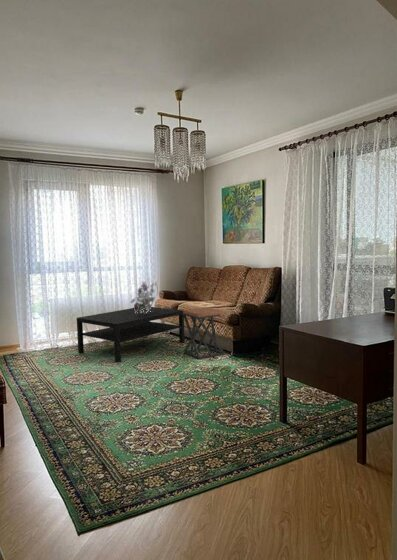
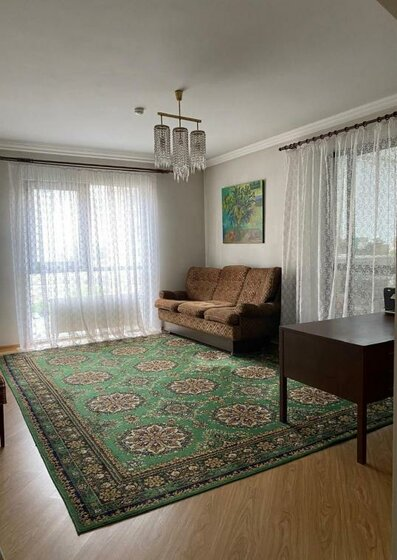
- stool (204, 332)
- bouquet (147, 293)
- coffee table (132, 330)
